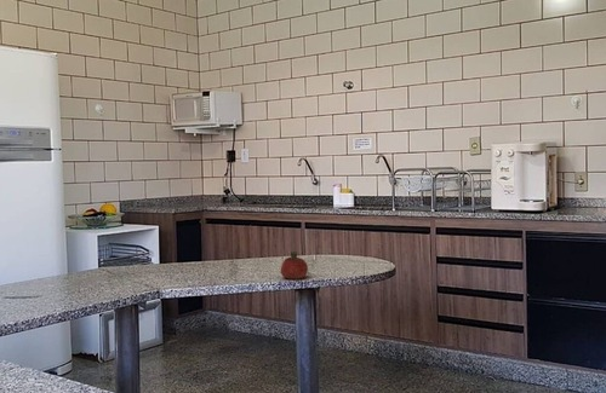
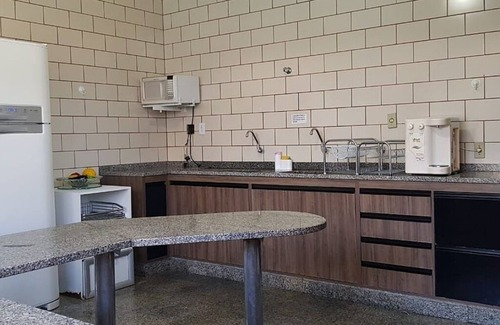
- fruit (293, 264)
